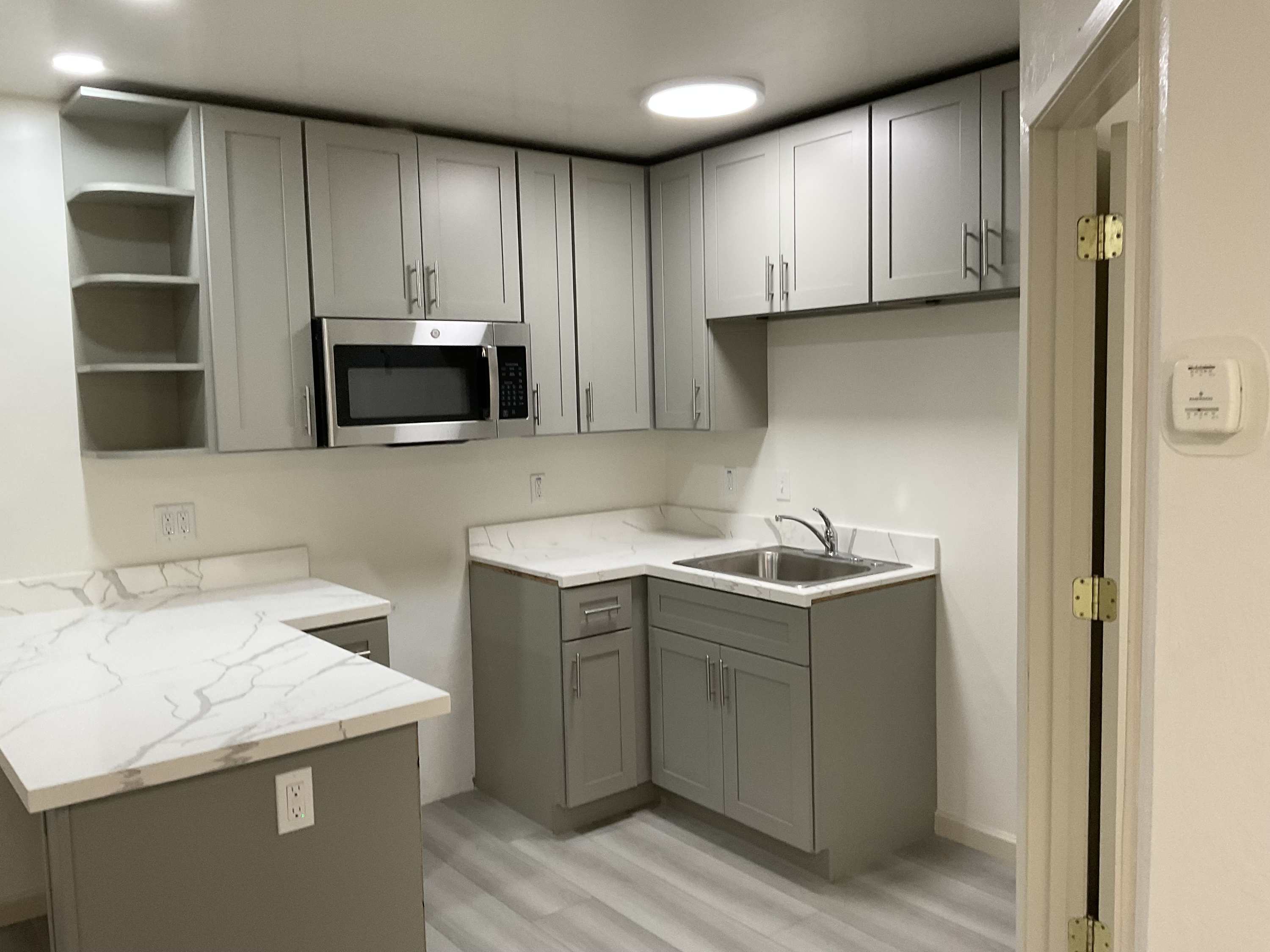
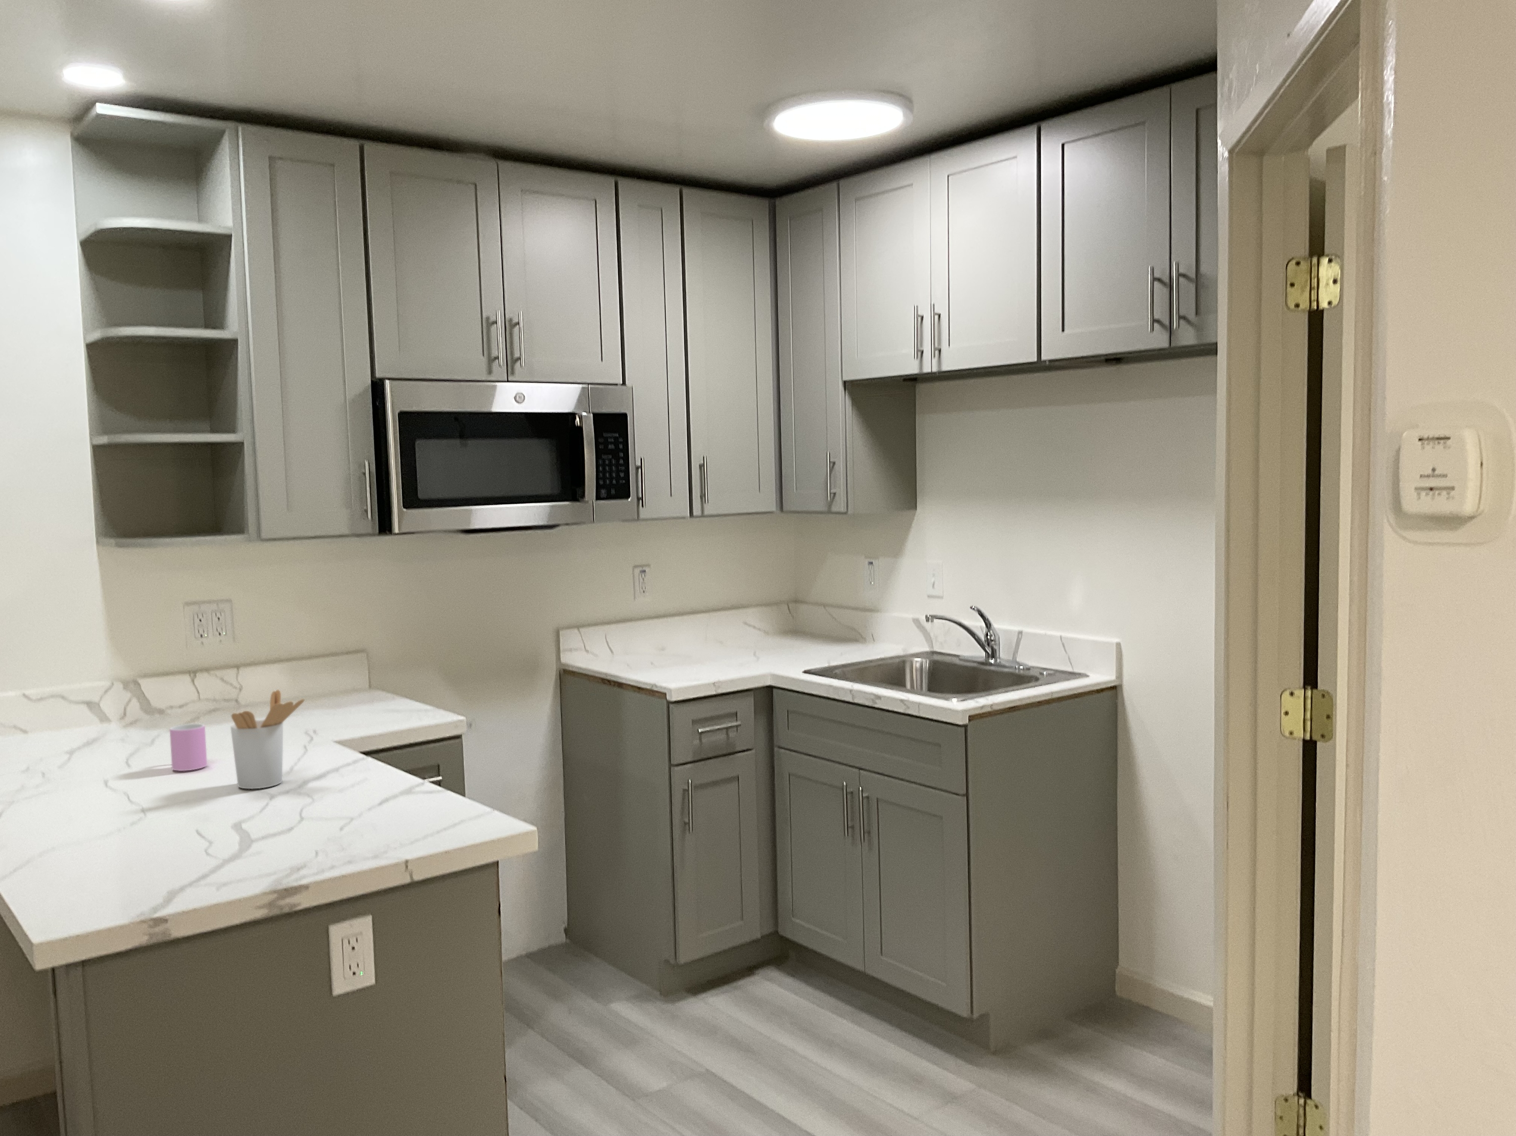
+ utensil holder (267, 740)
+ cup (189, 746)
